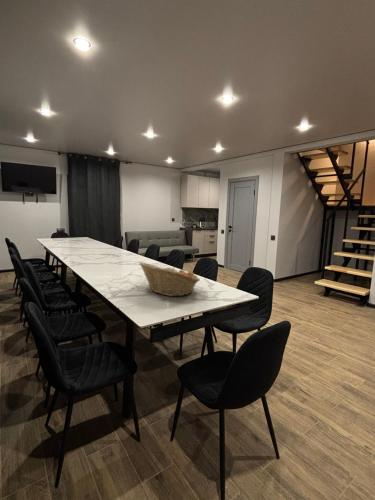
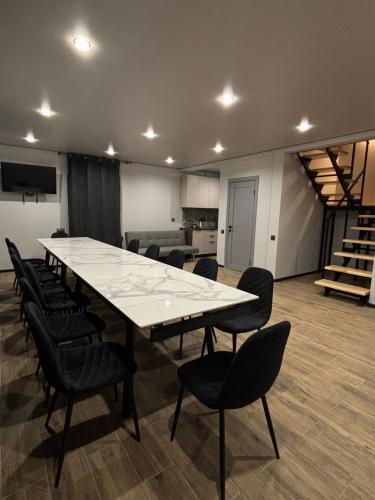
- fruit basket (168, 276)
